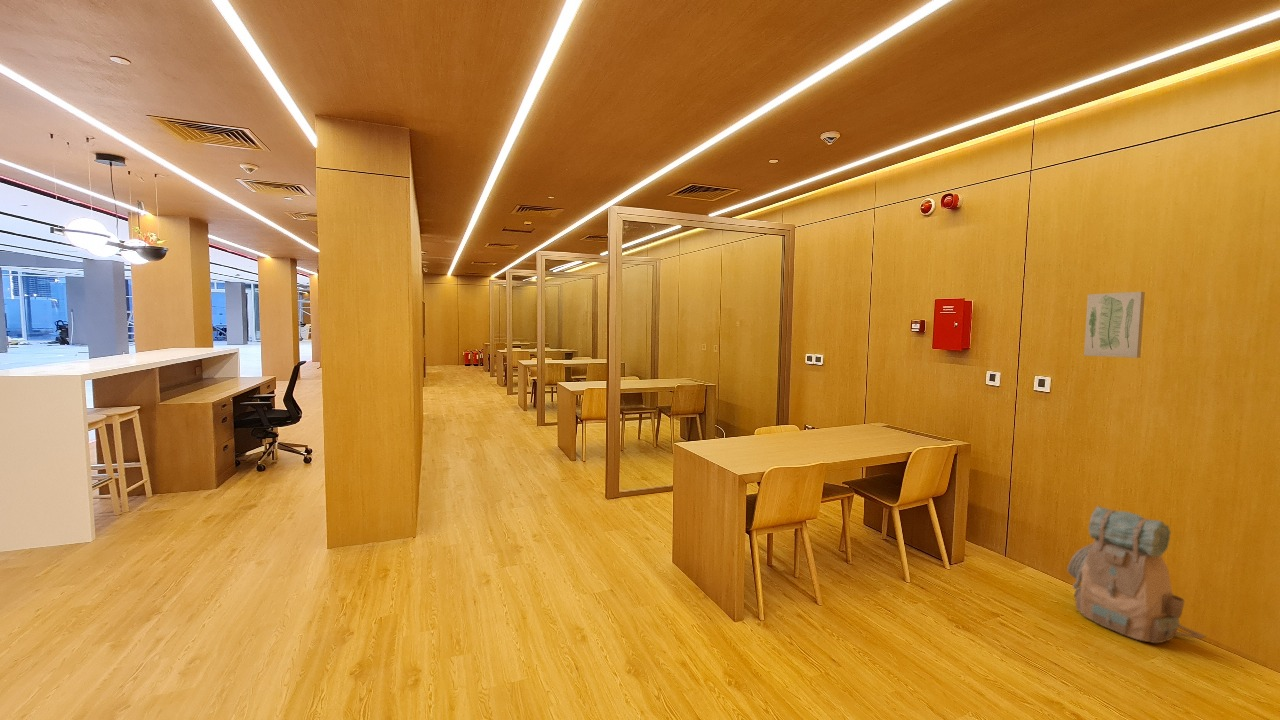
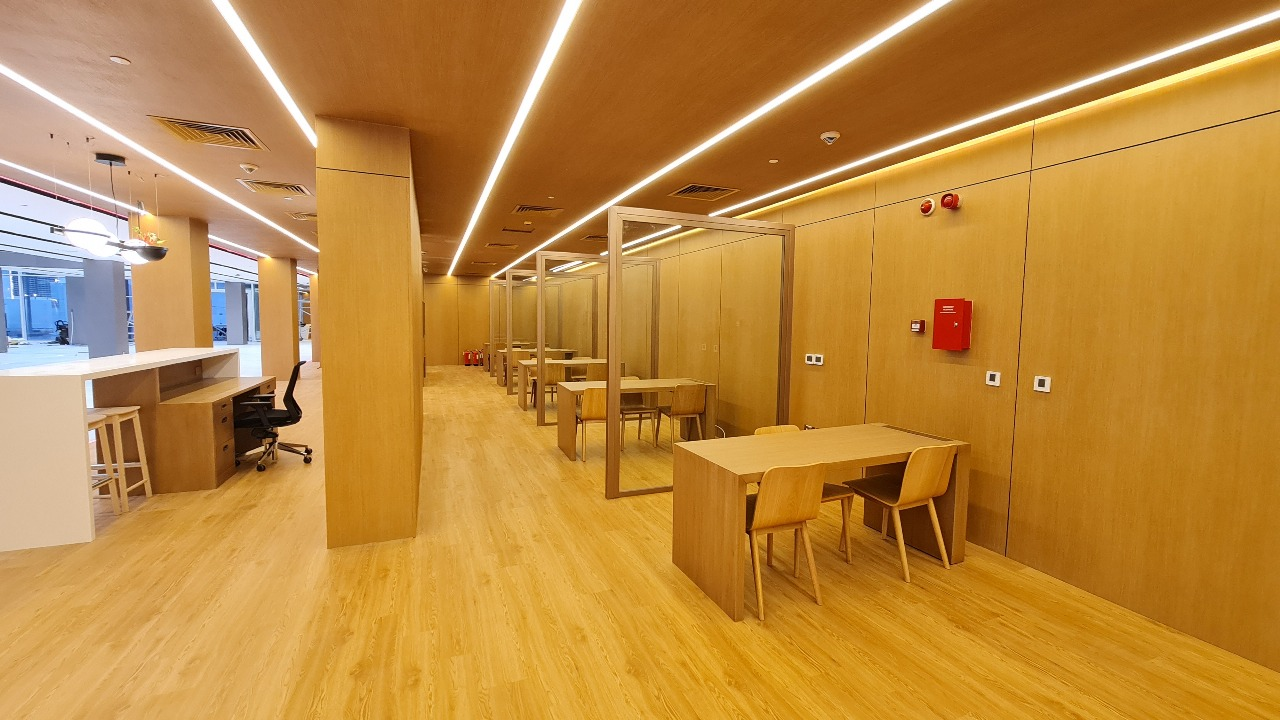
- backpack (1129, 567)
- wall art (1113, 325)
